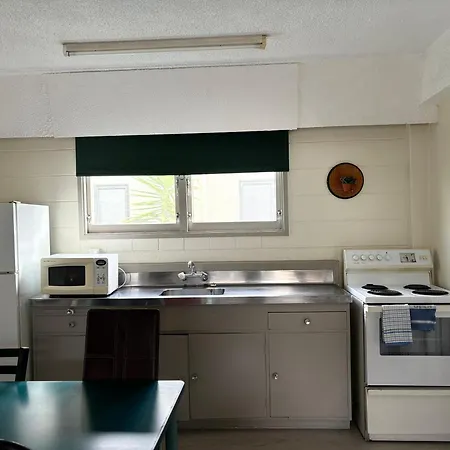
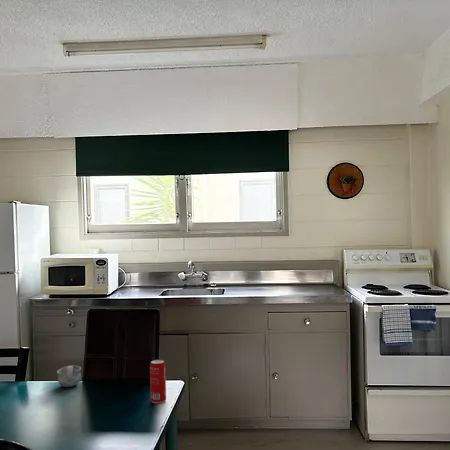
+ beverage can (158, 381)
+ mug (70, 375)
